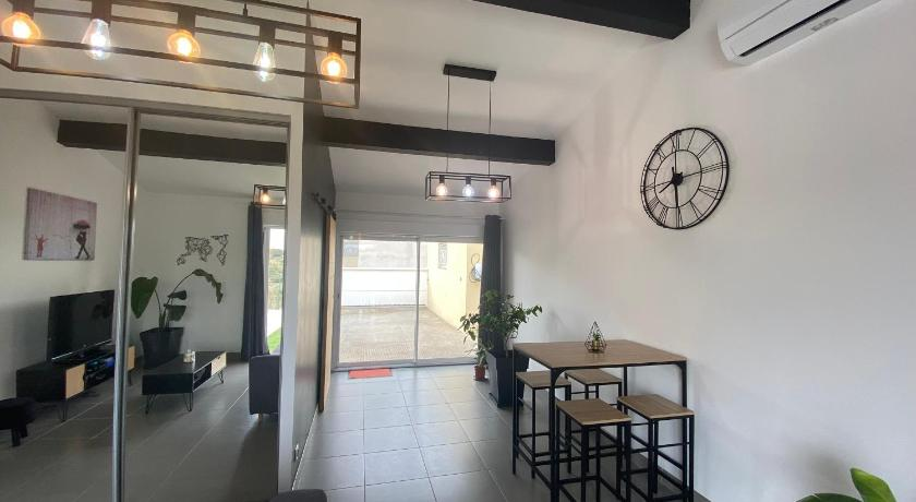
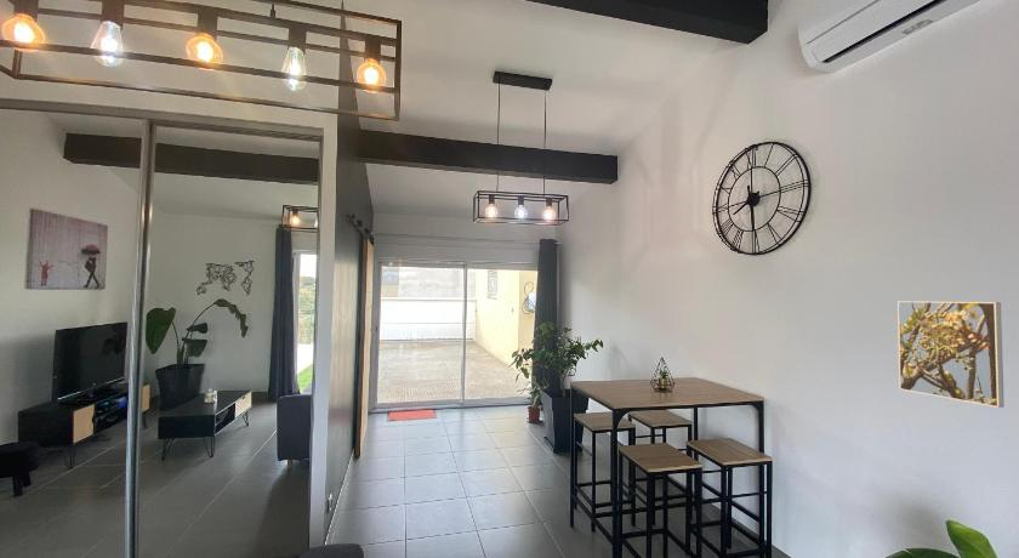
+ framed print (945, 349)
